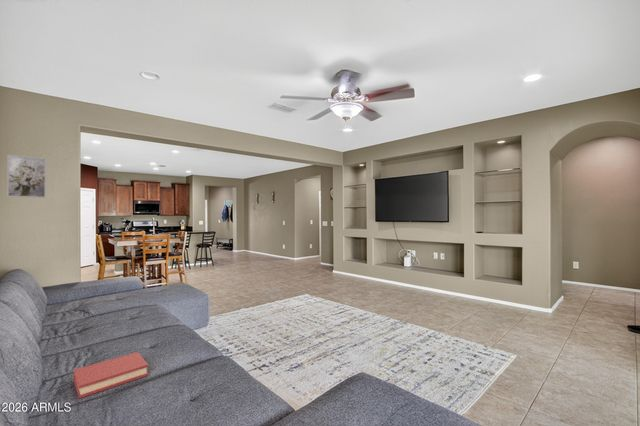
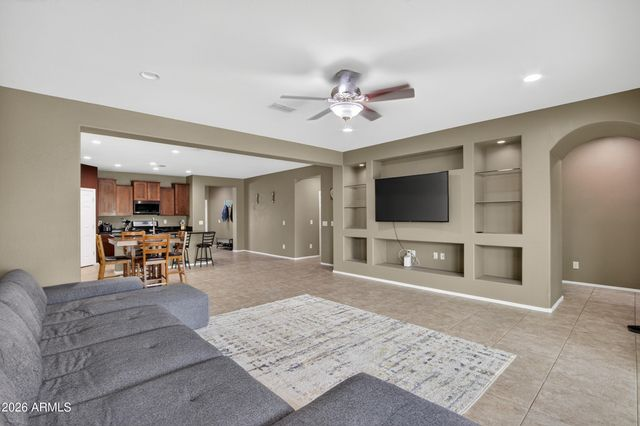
- wall art (27, 177)
- hardback book (111, 372)
